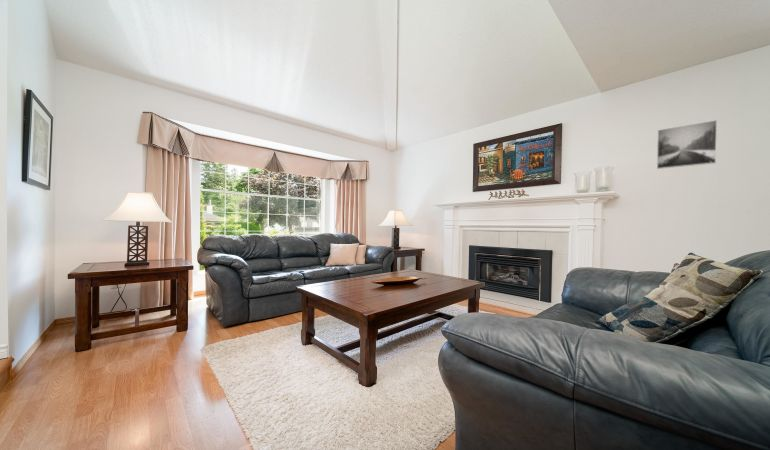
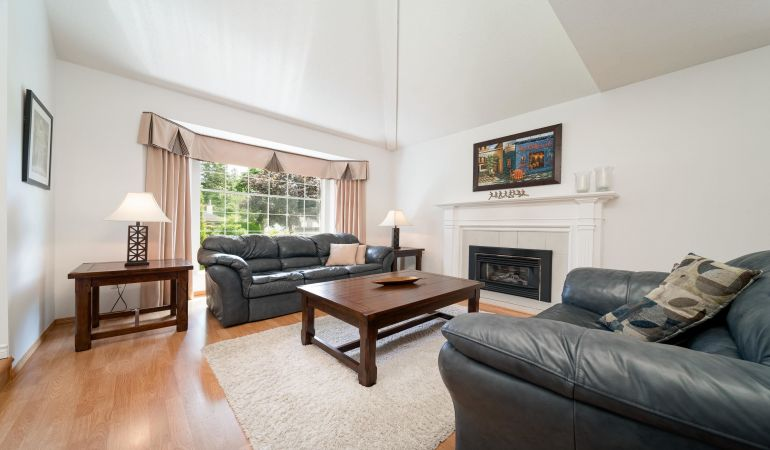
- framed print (685, 145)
